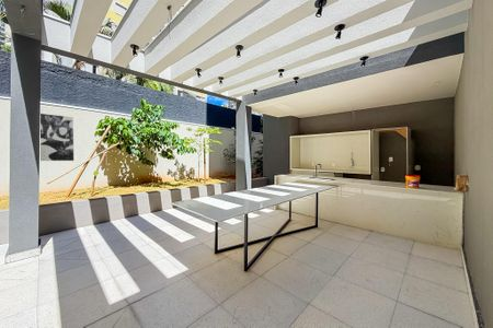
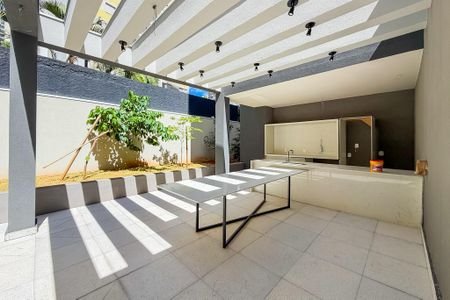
- wall art (53, 138)
